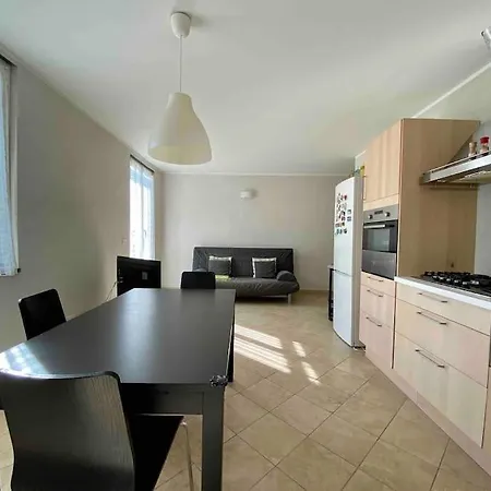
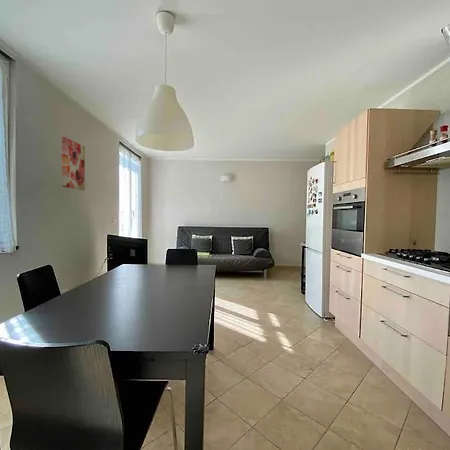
+ wall art (74, 165)
